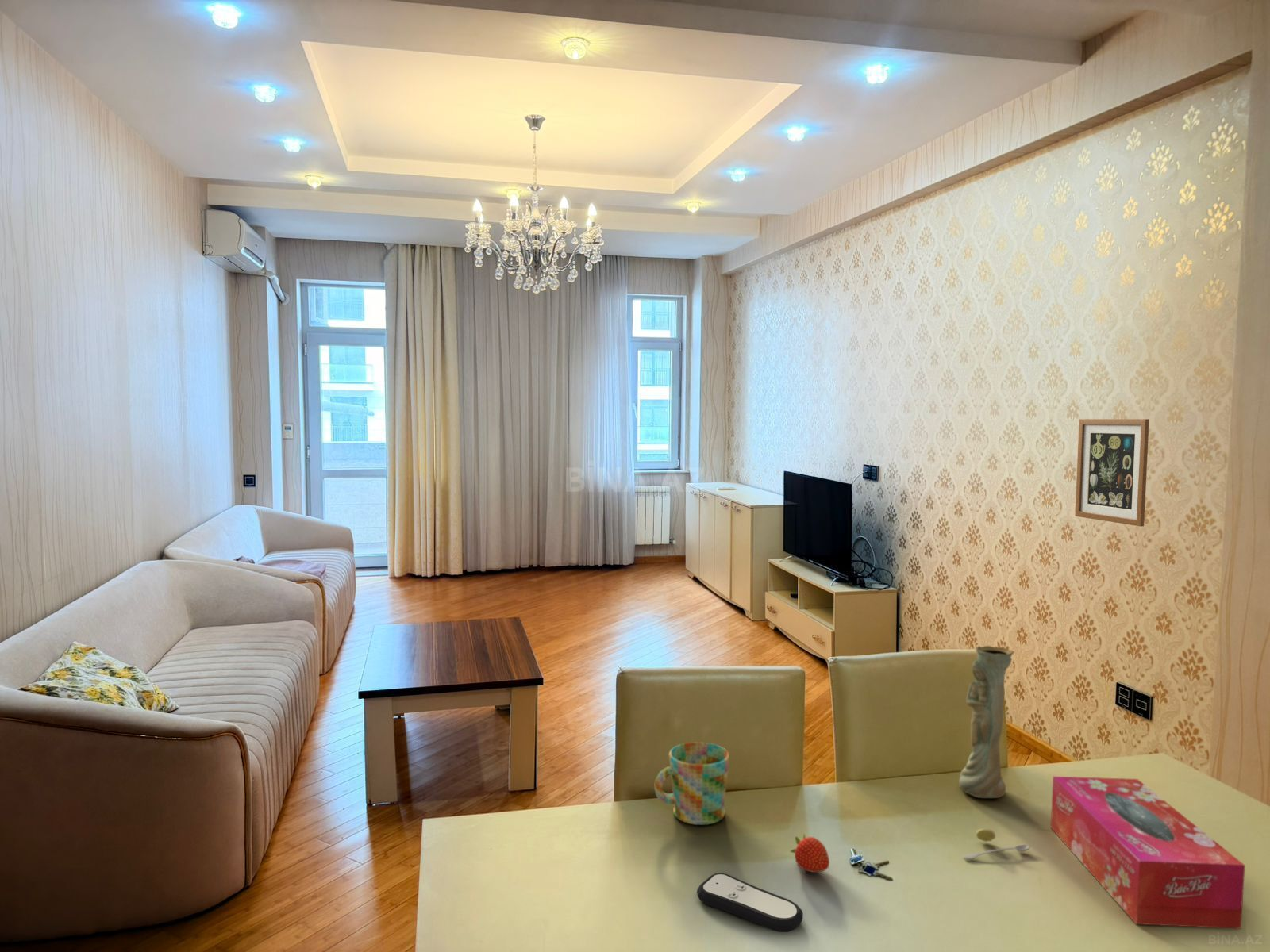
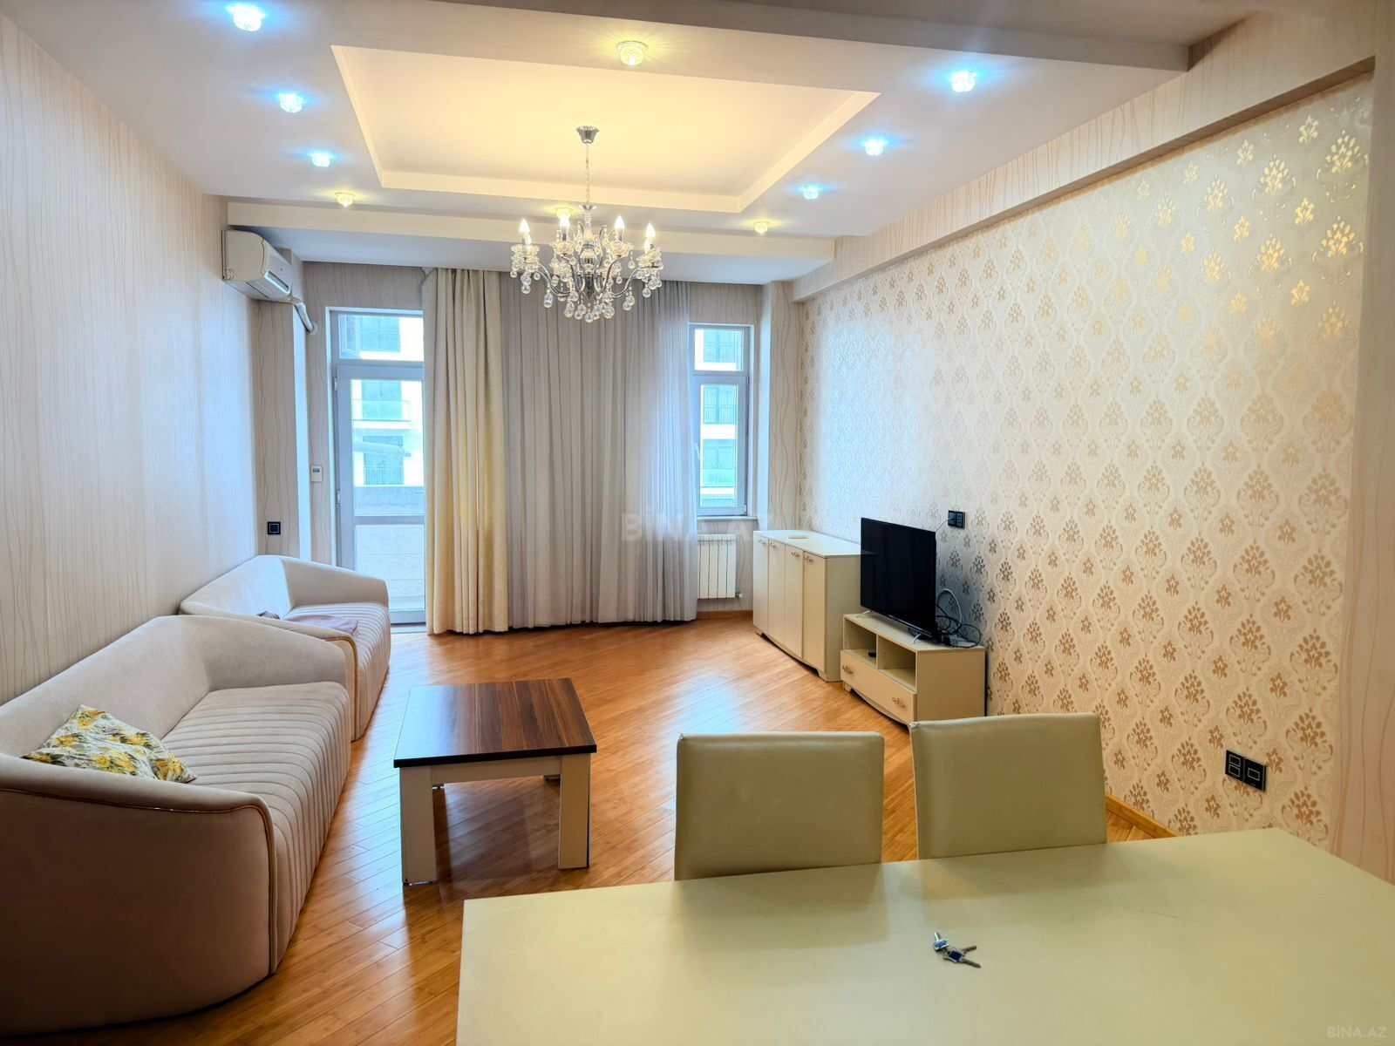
- spoon (989, 840)
- tissue box (1137, 844)
- fruit (810, 854)
- mug (691, 783)
- remote control (749, 901)
- vase (984, 720)
- wall art (1110, 470)
